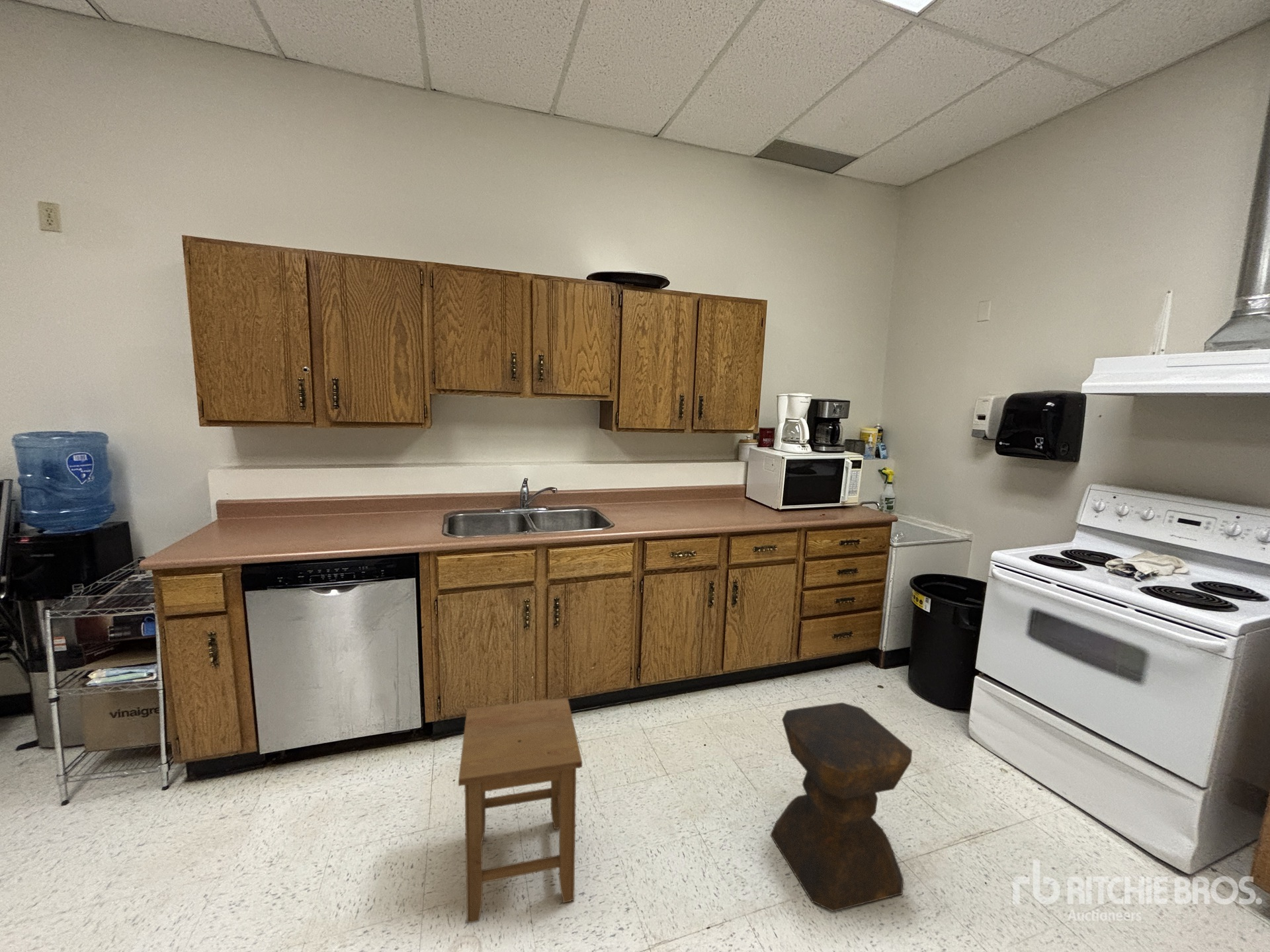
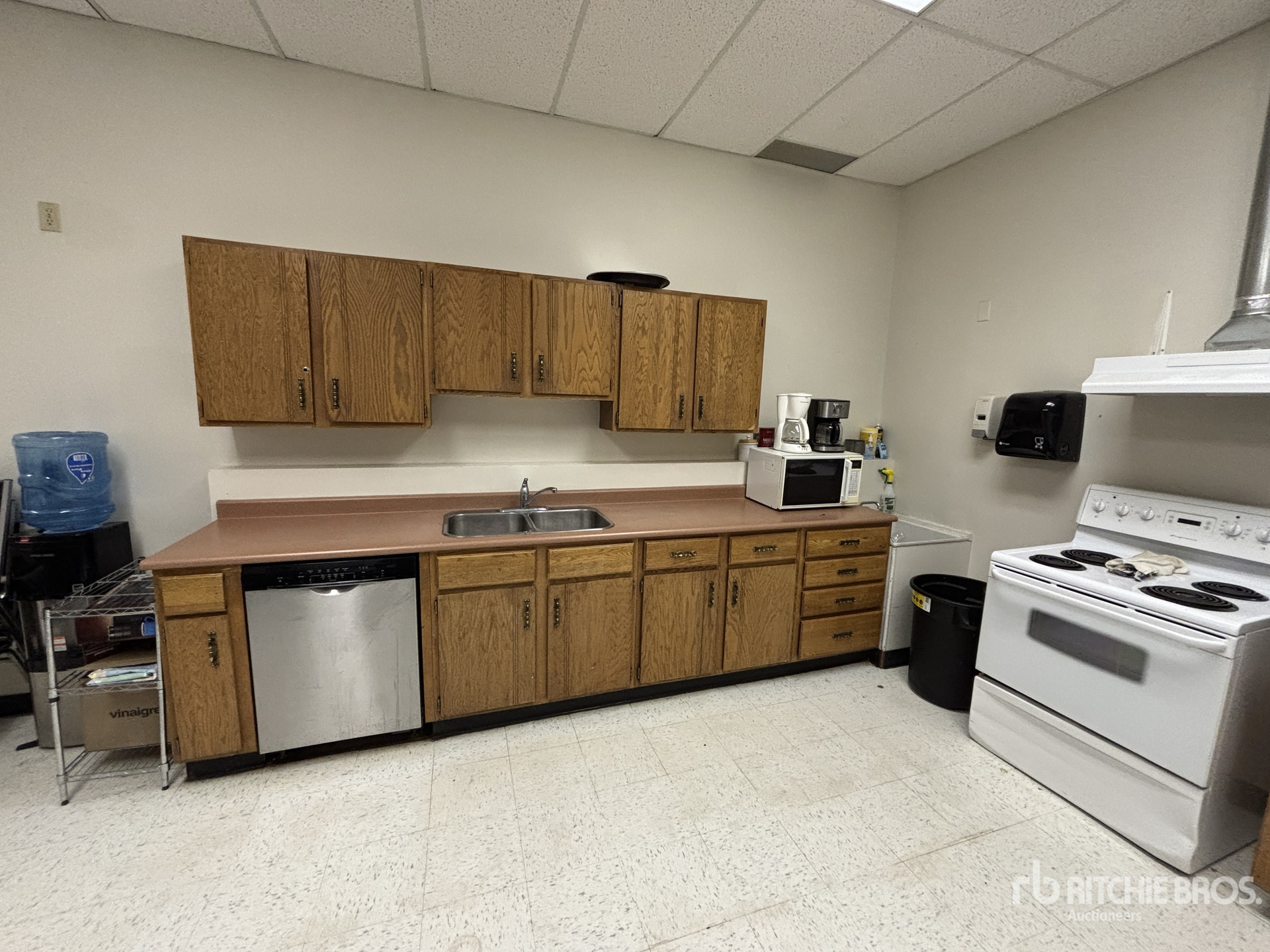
- stool (839, 793)
- stool (520, 801)
